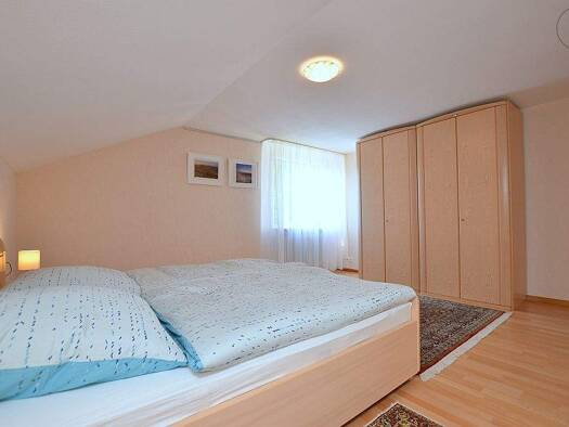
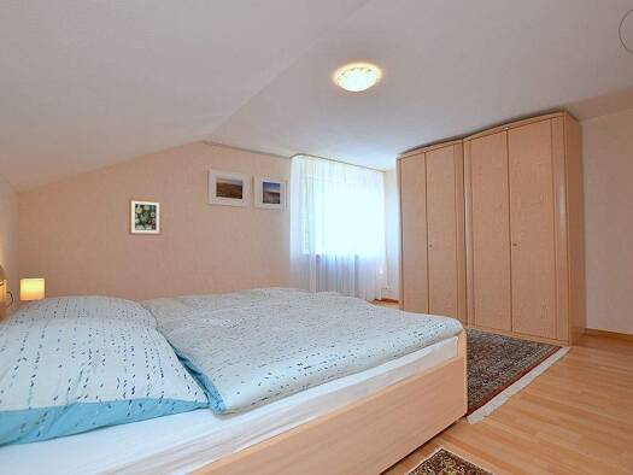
+ wall art (145, 217)
